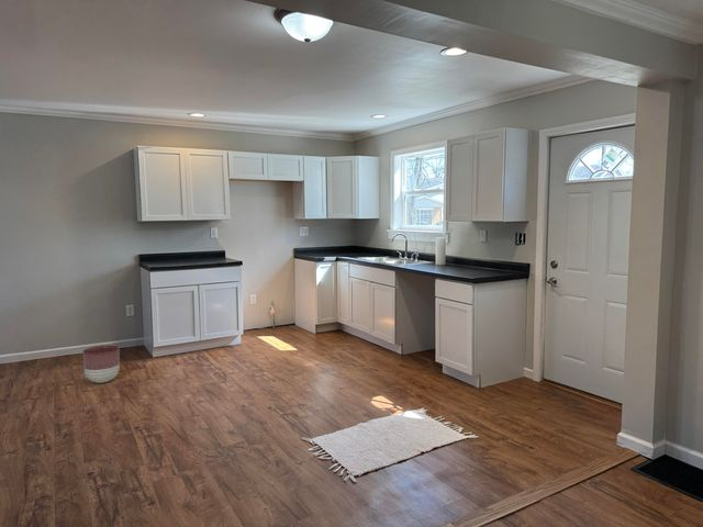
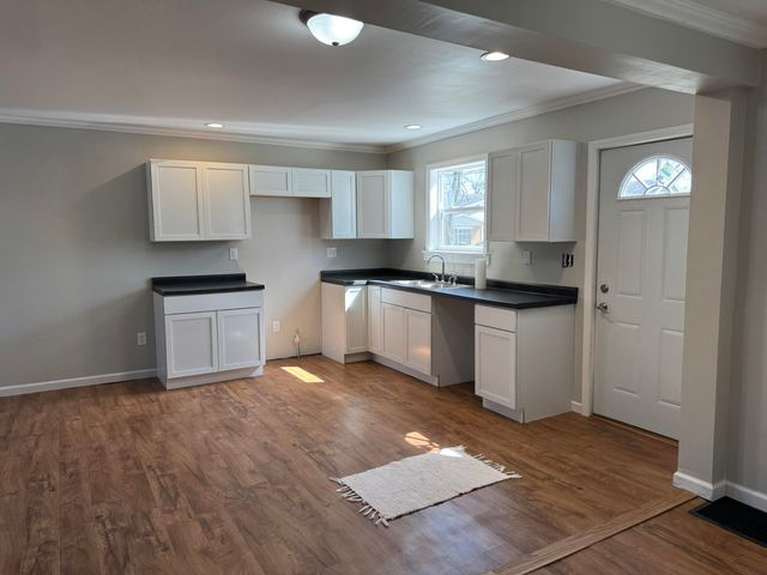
- planter (101, 365)
